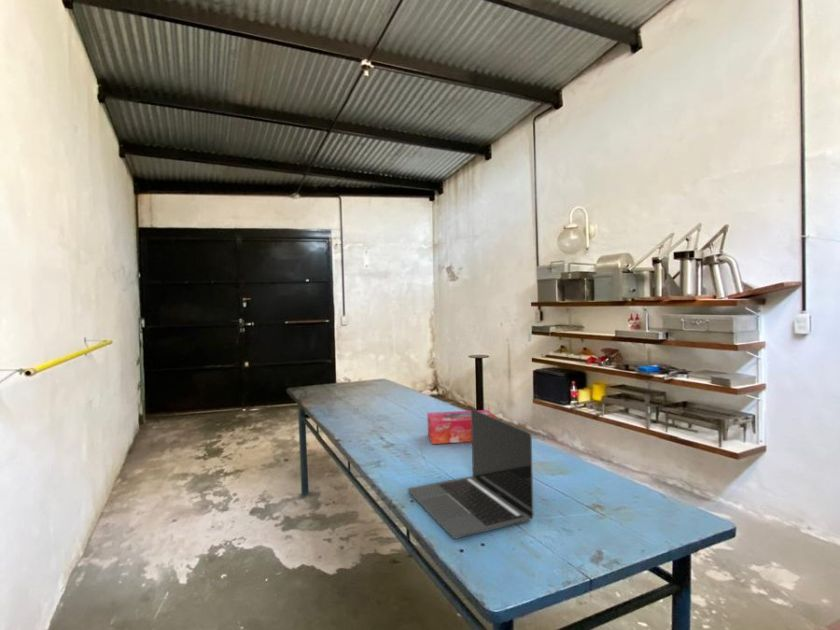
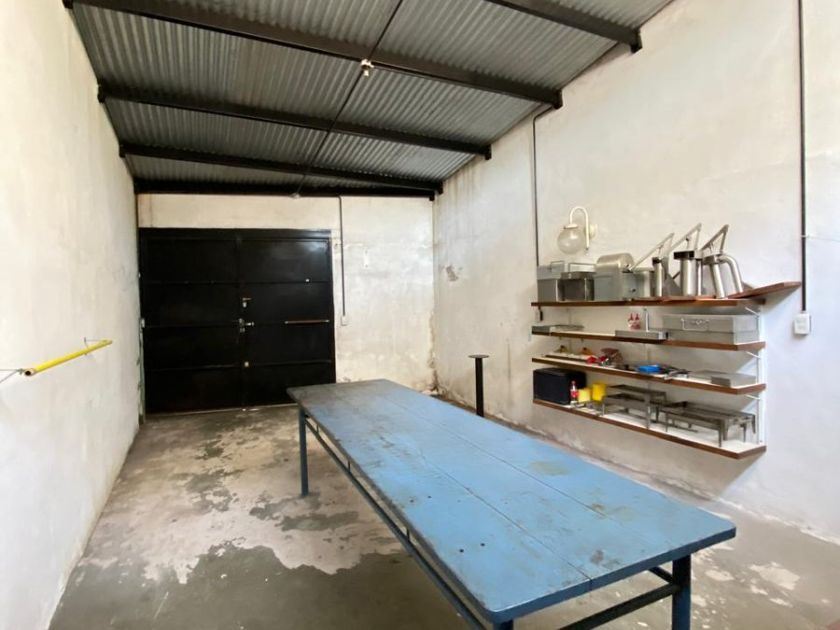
- tissue box (461, 426)
- laptop (472, 465)
